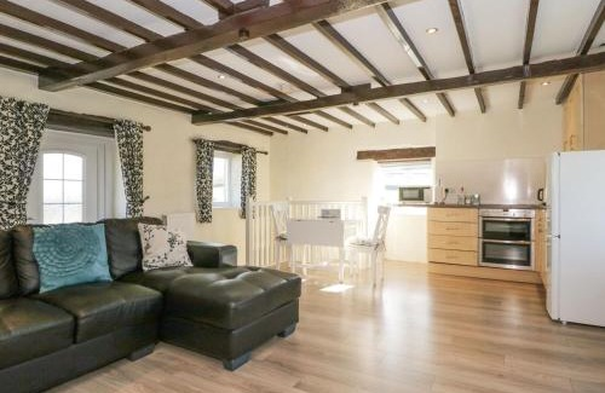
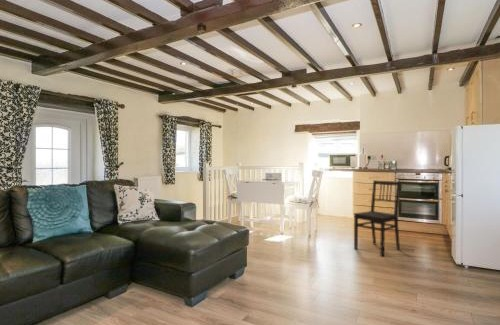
+ dining chair (377, 215)
